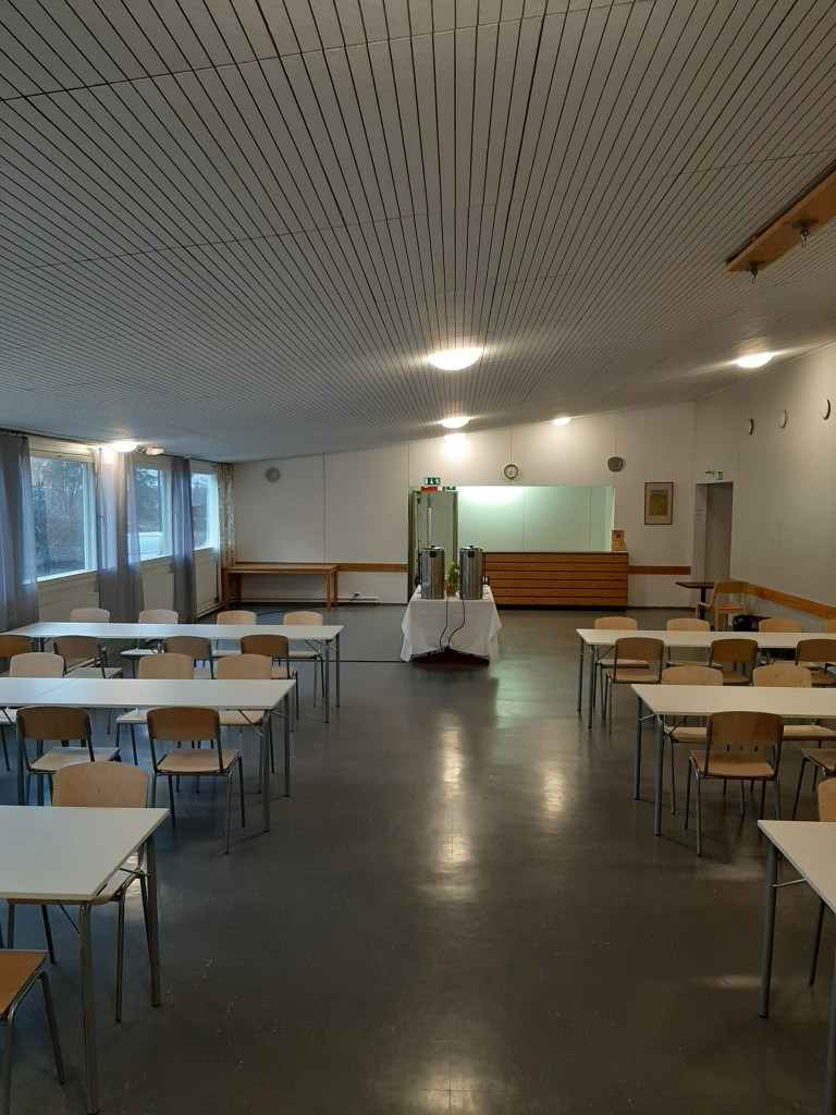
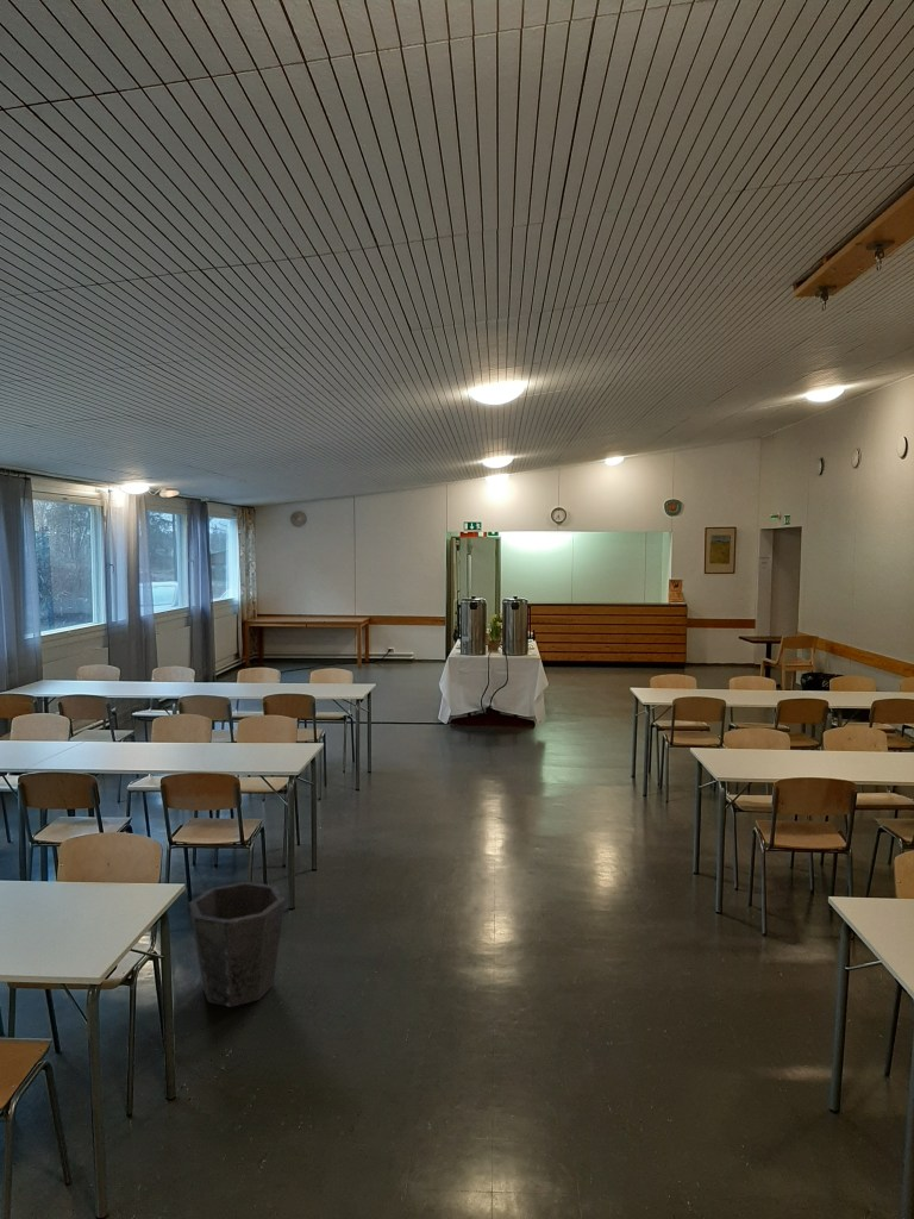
+ waste bin (237, 944)
